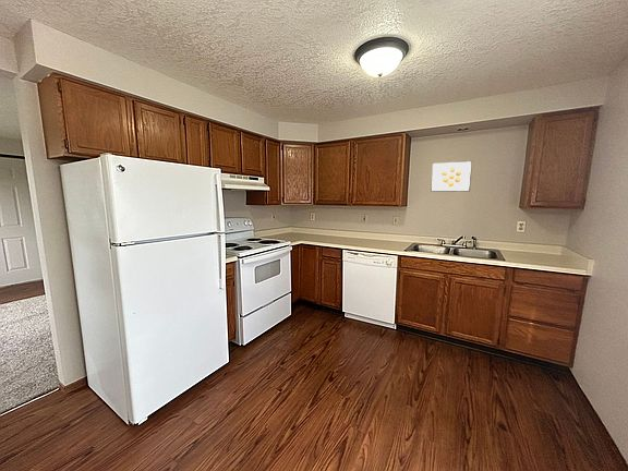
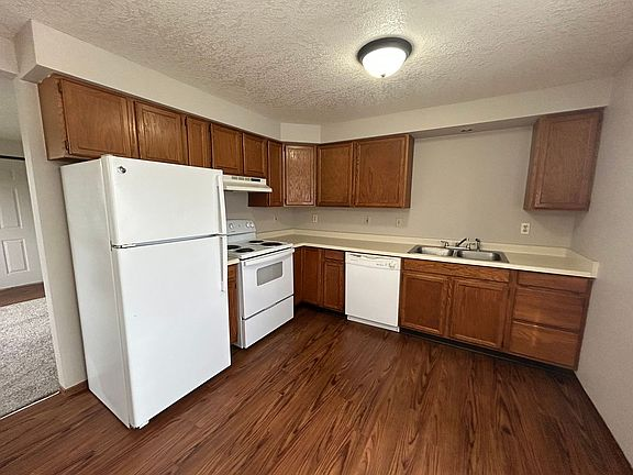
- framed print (450, 177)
